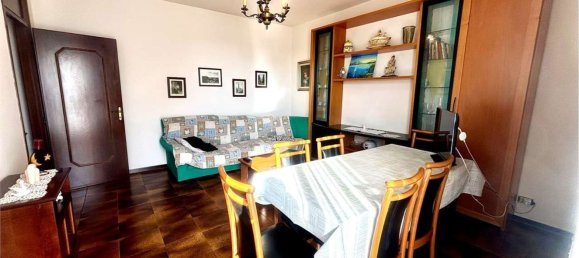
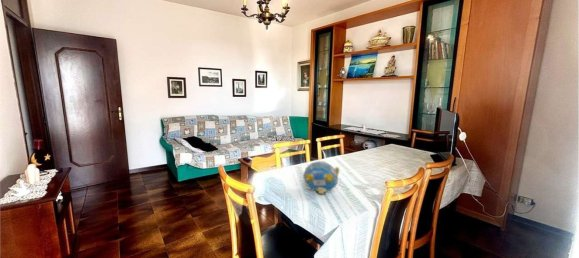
+ decorative bowl (321, 177)
